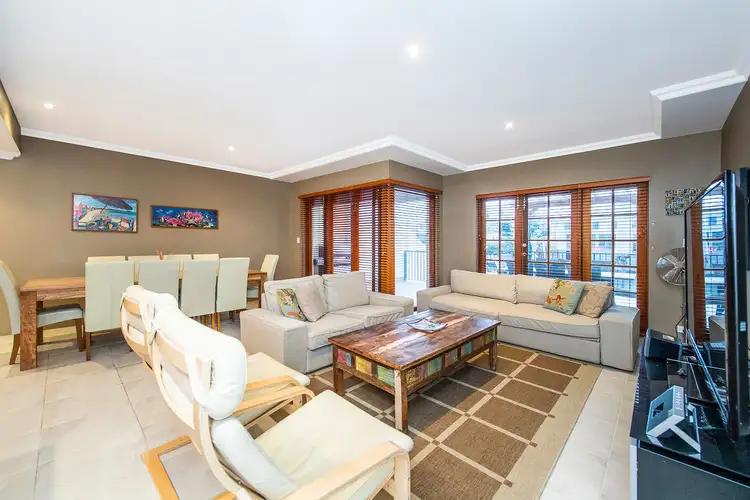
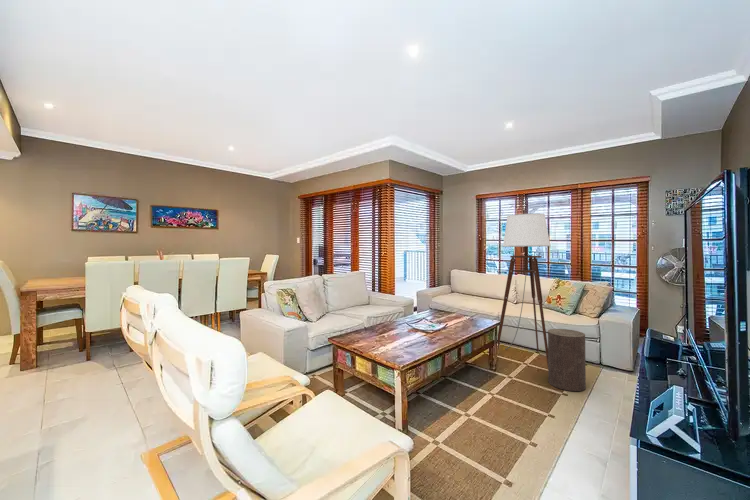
+ stool (566, 358)
+ floor lamp (524, 286)
